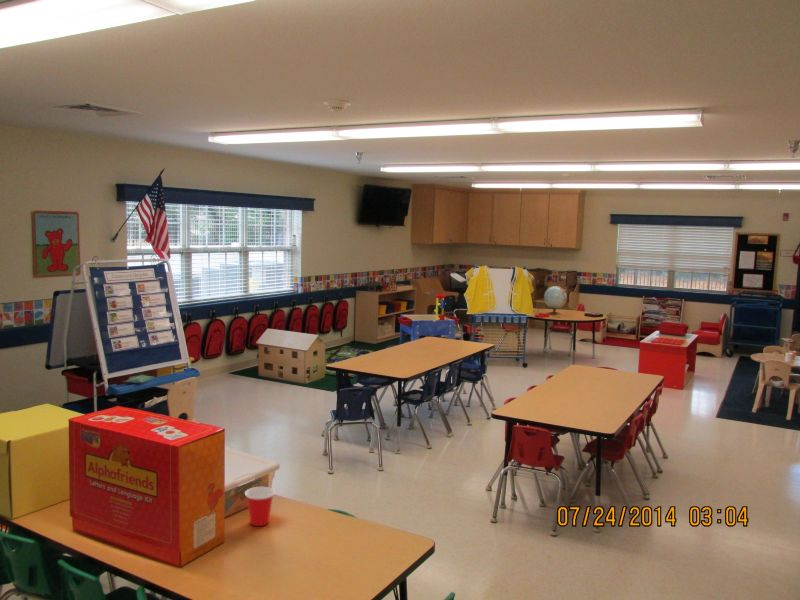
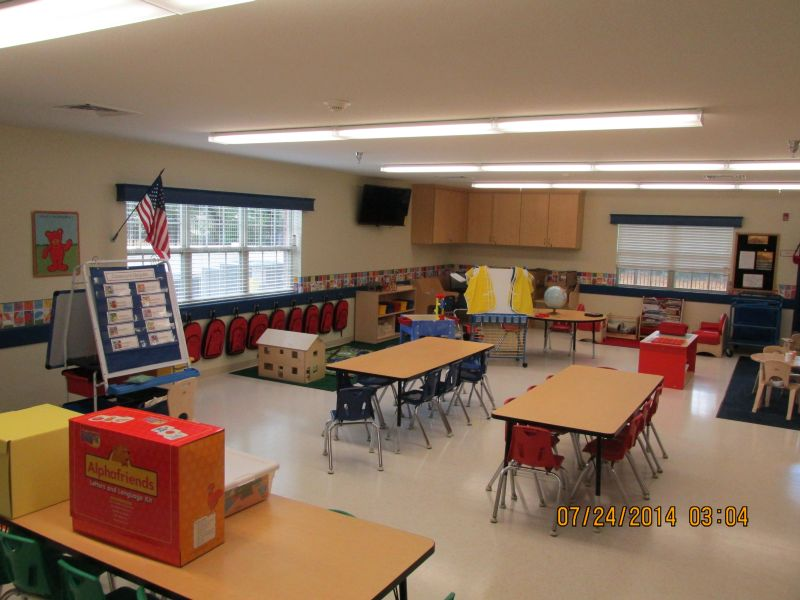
- cup (259, 507)
